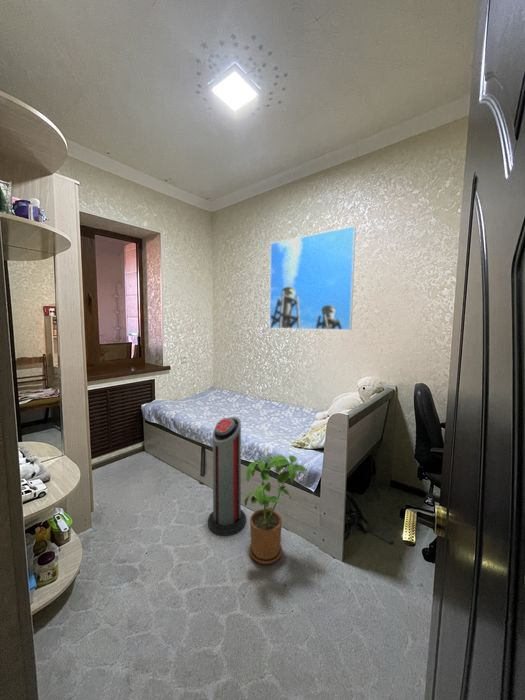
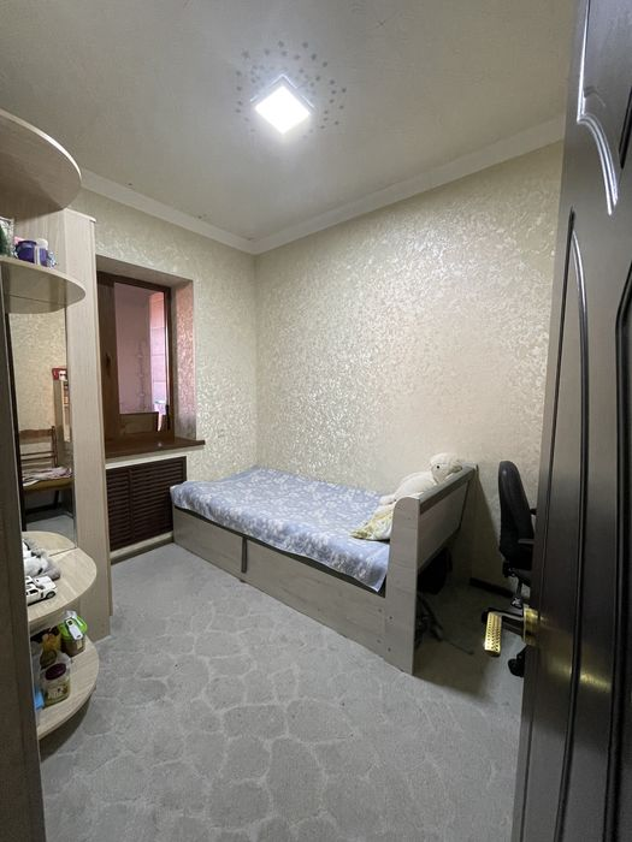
- house plant (266, 506)
- air purifier (226, 471)
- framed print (307, 283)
